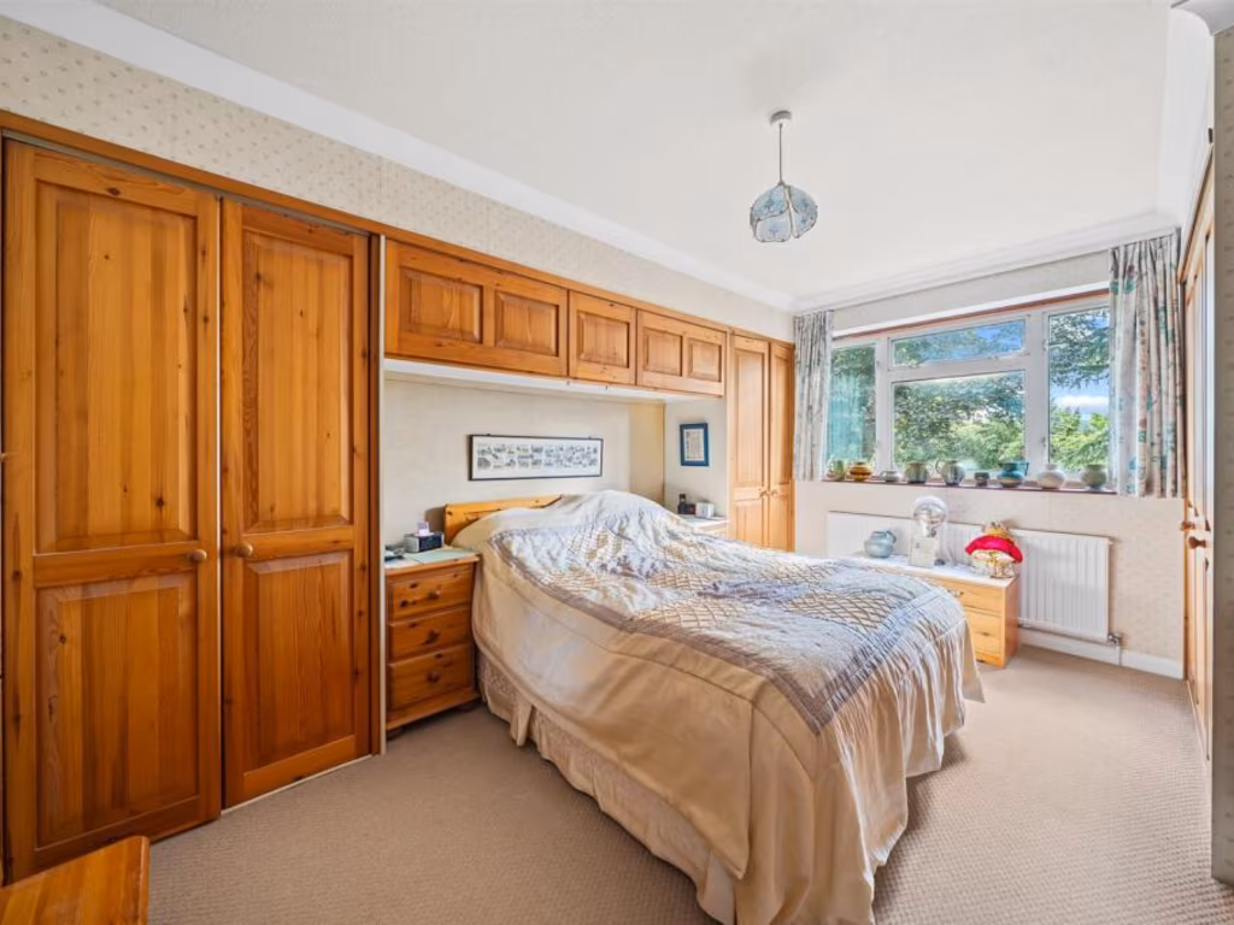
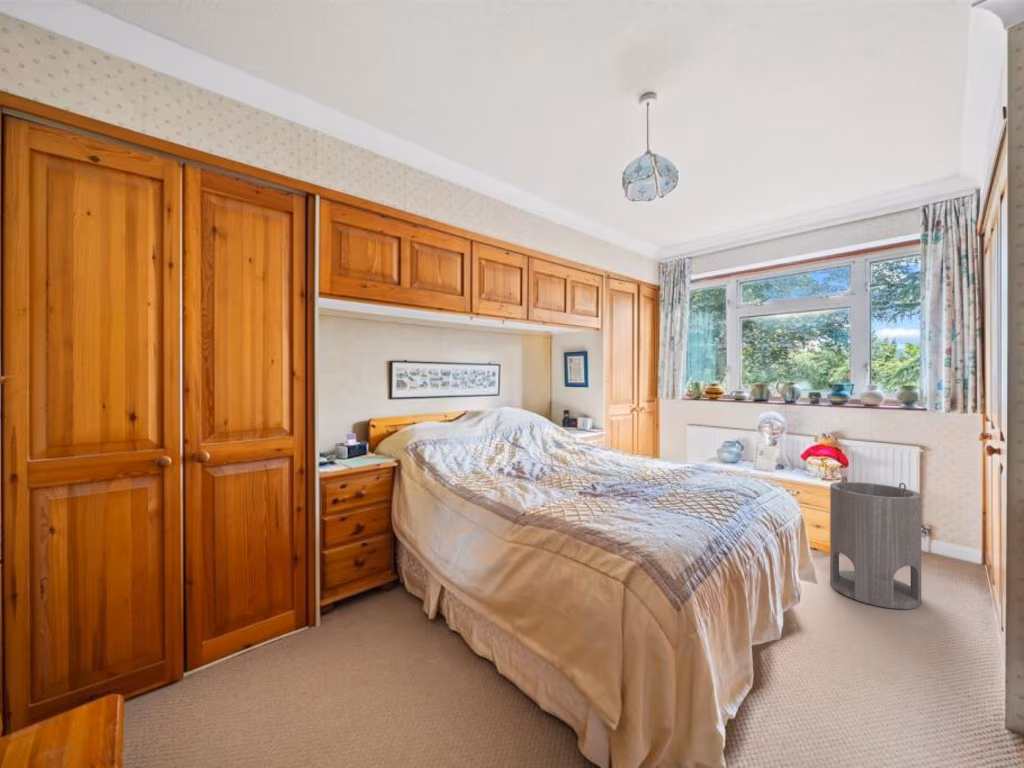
+ cylinder (873, 537)
